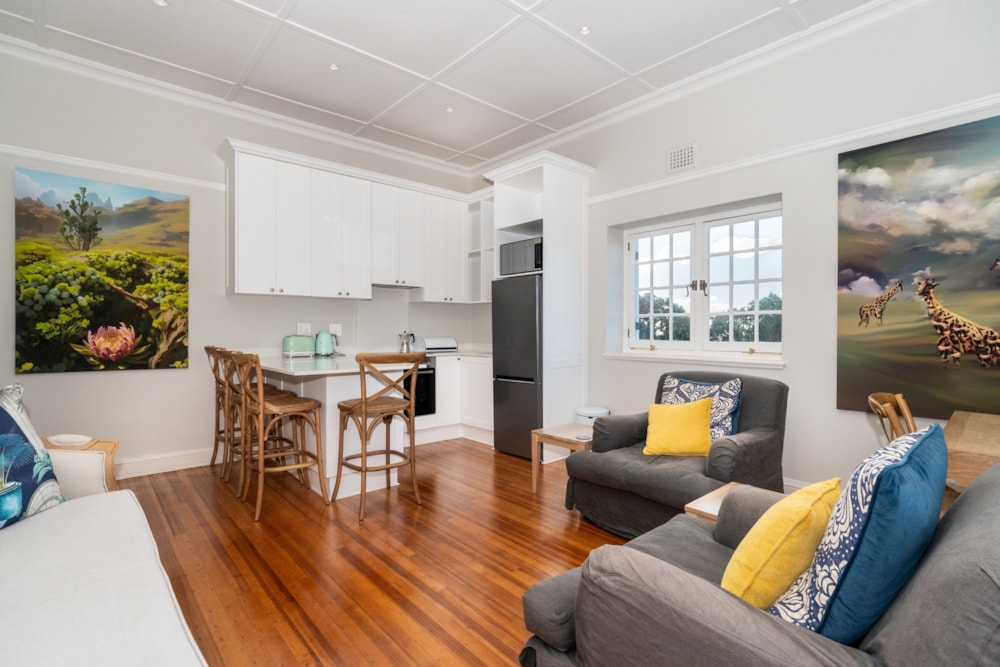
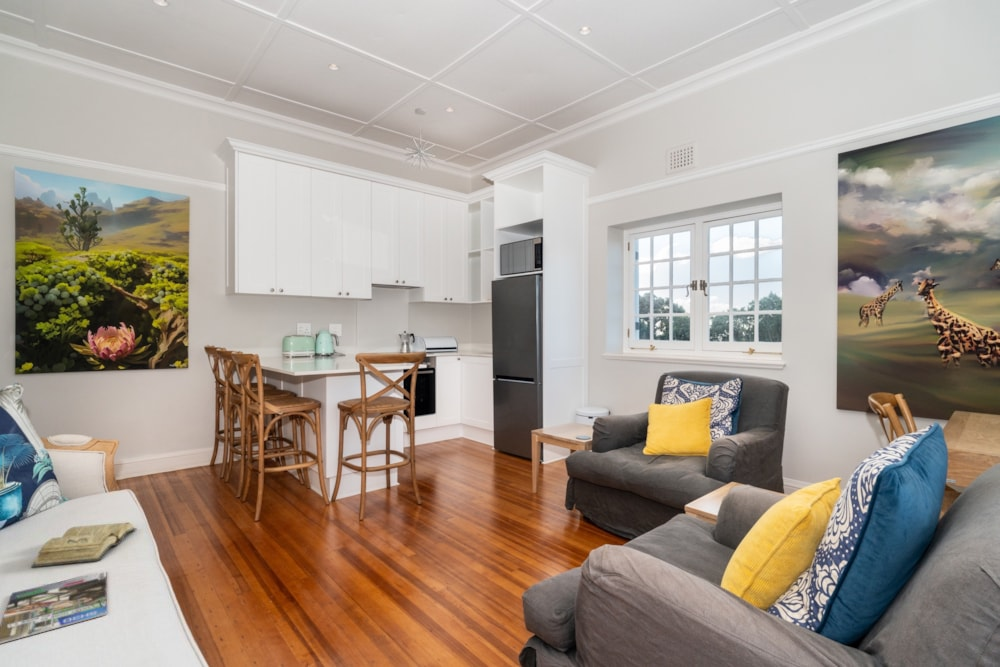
+ diary (88, 538)
+ pendant light (420, 139)
+ magazine (57, 603)
